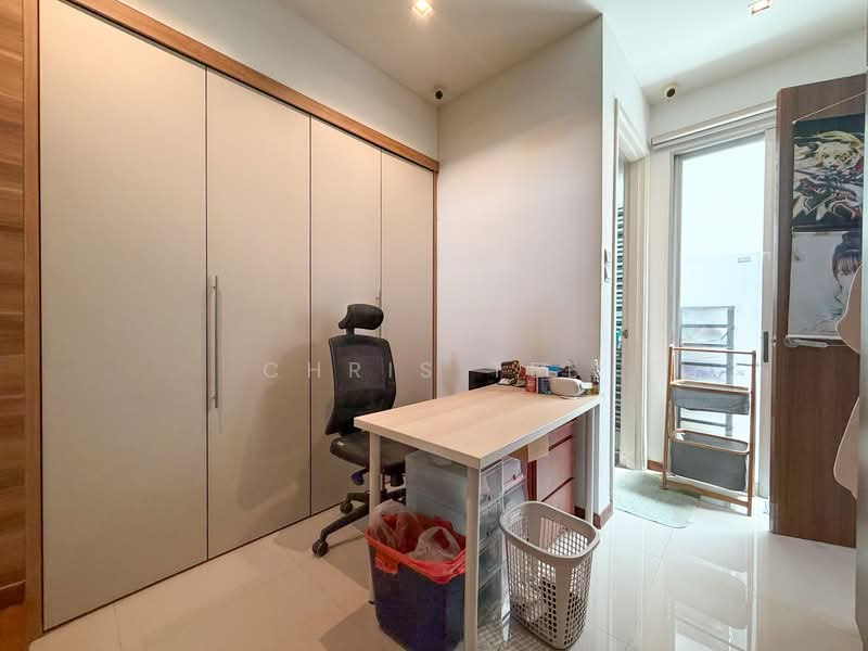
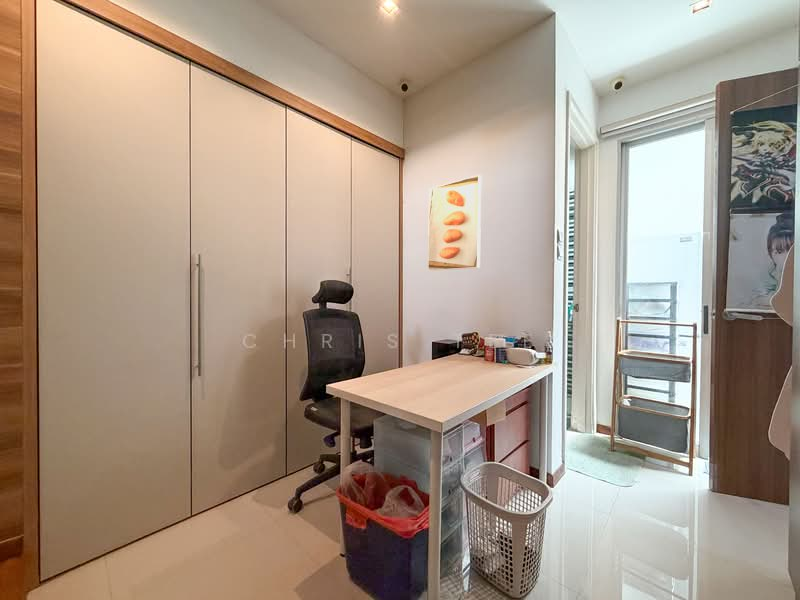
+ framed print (453, 226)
